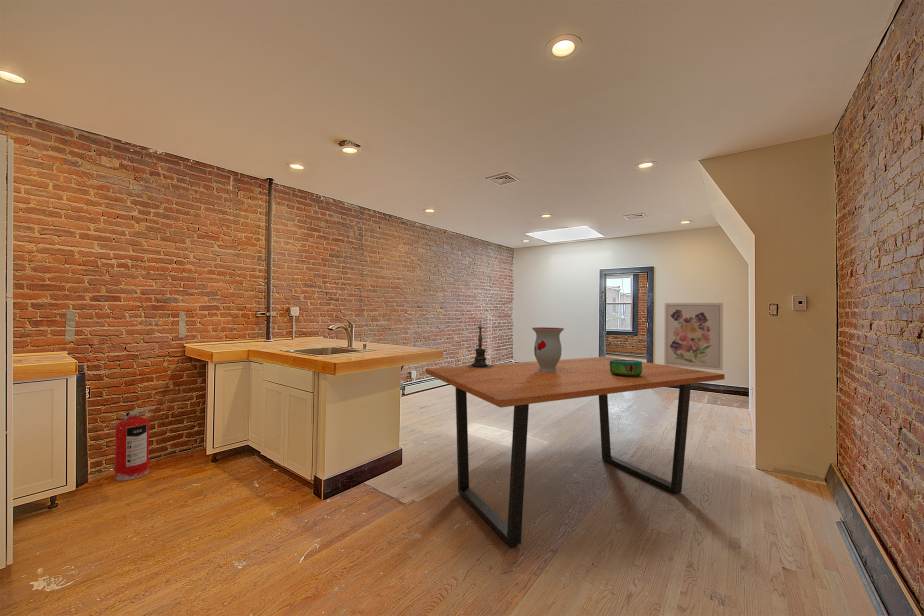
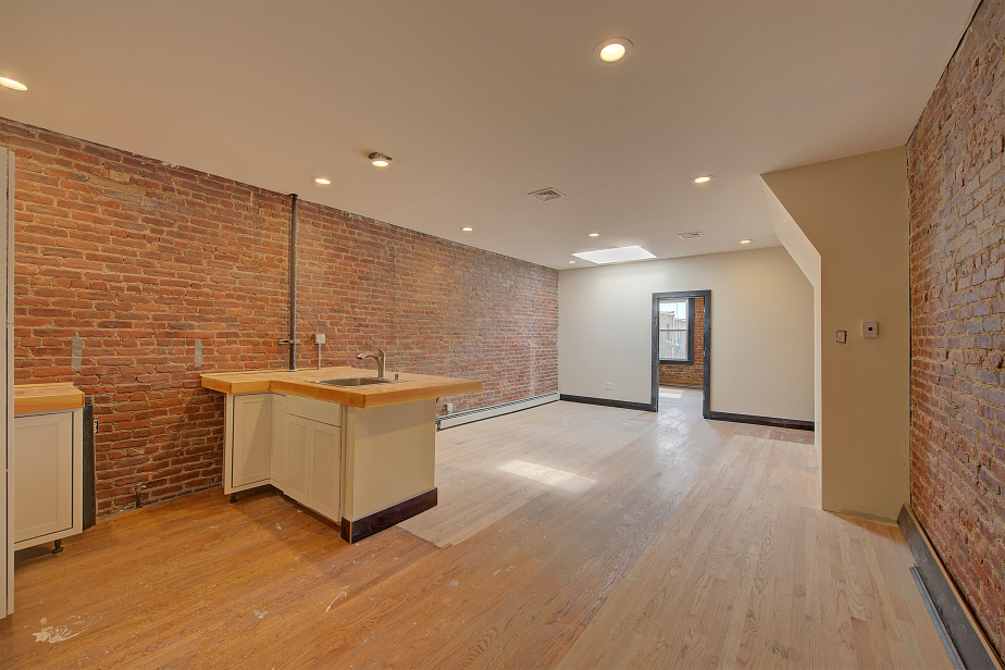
- decorative bowl (625, 367)
- candle holder (480, 342)
- wall art (692, 335)
- dining table (600, 429)
- fire extinguisher (133, 440)
- vase (547, 348)
